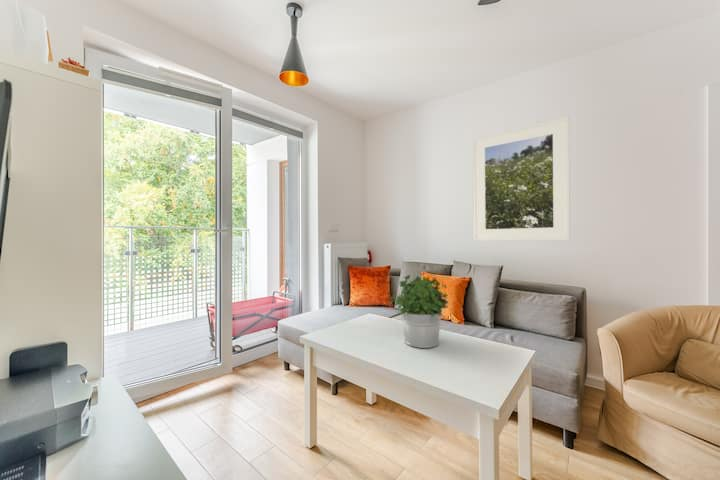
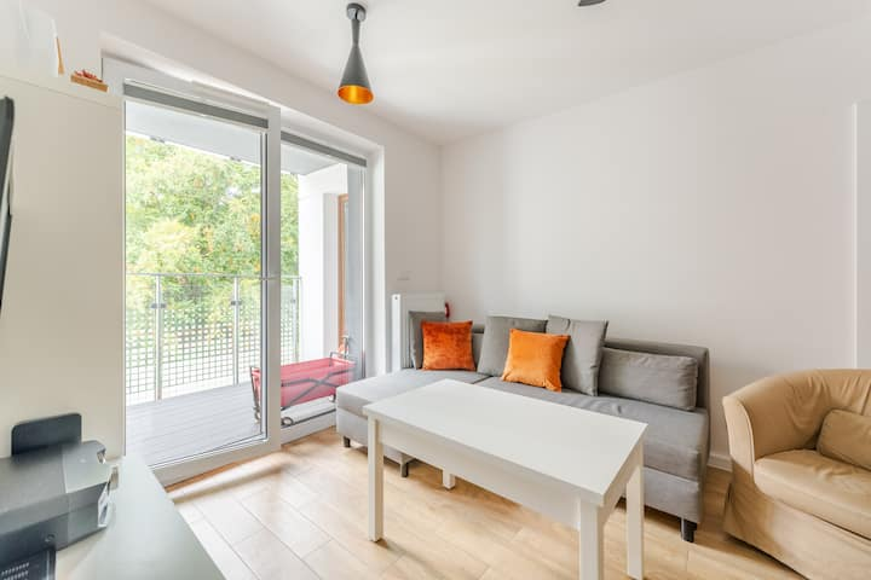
- potted plant (418, 307)
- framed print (516, 184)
